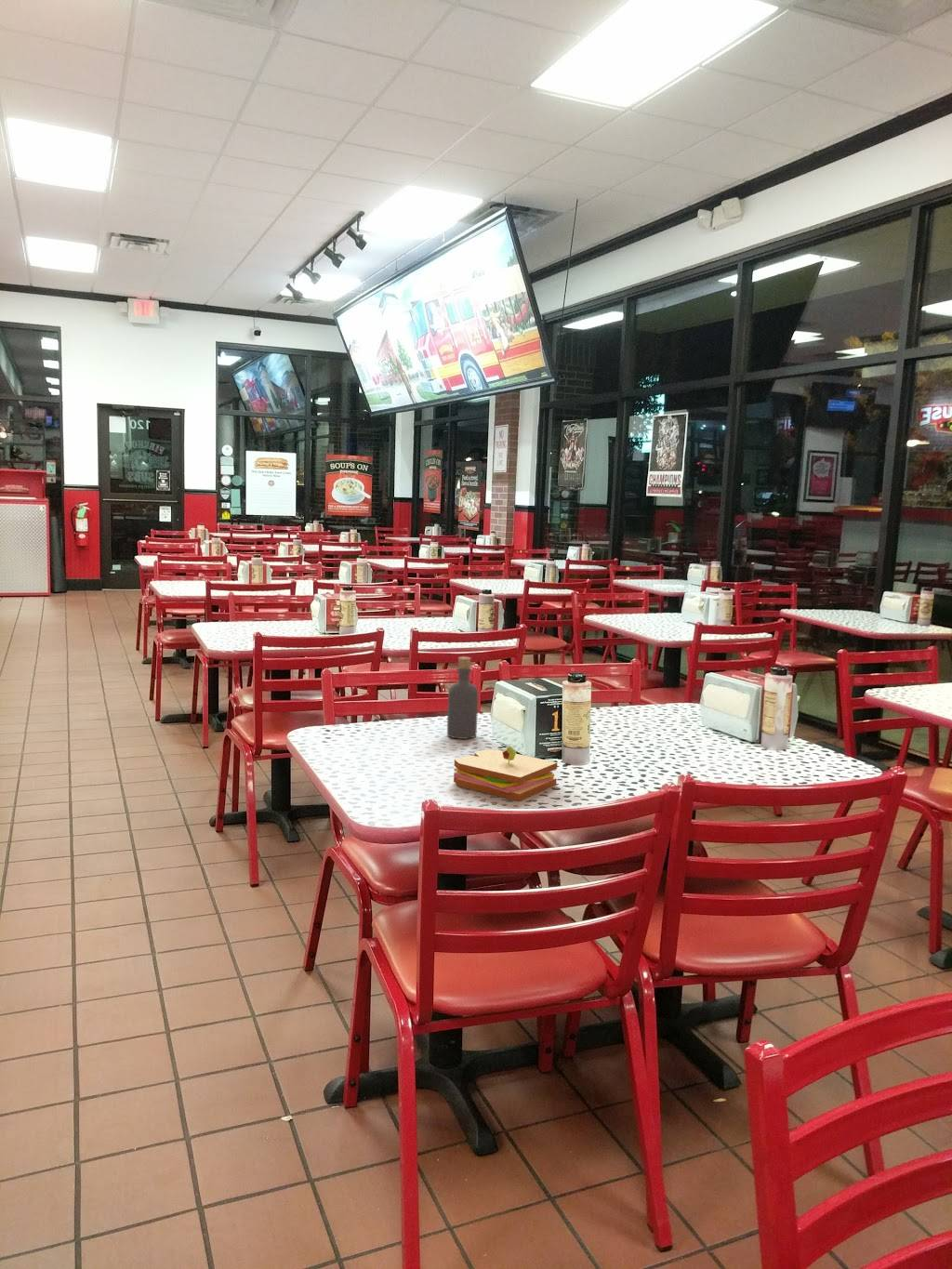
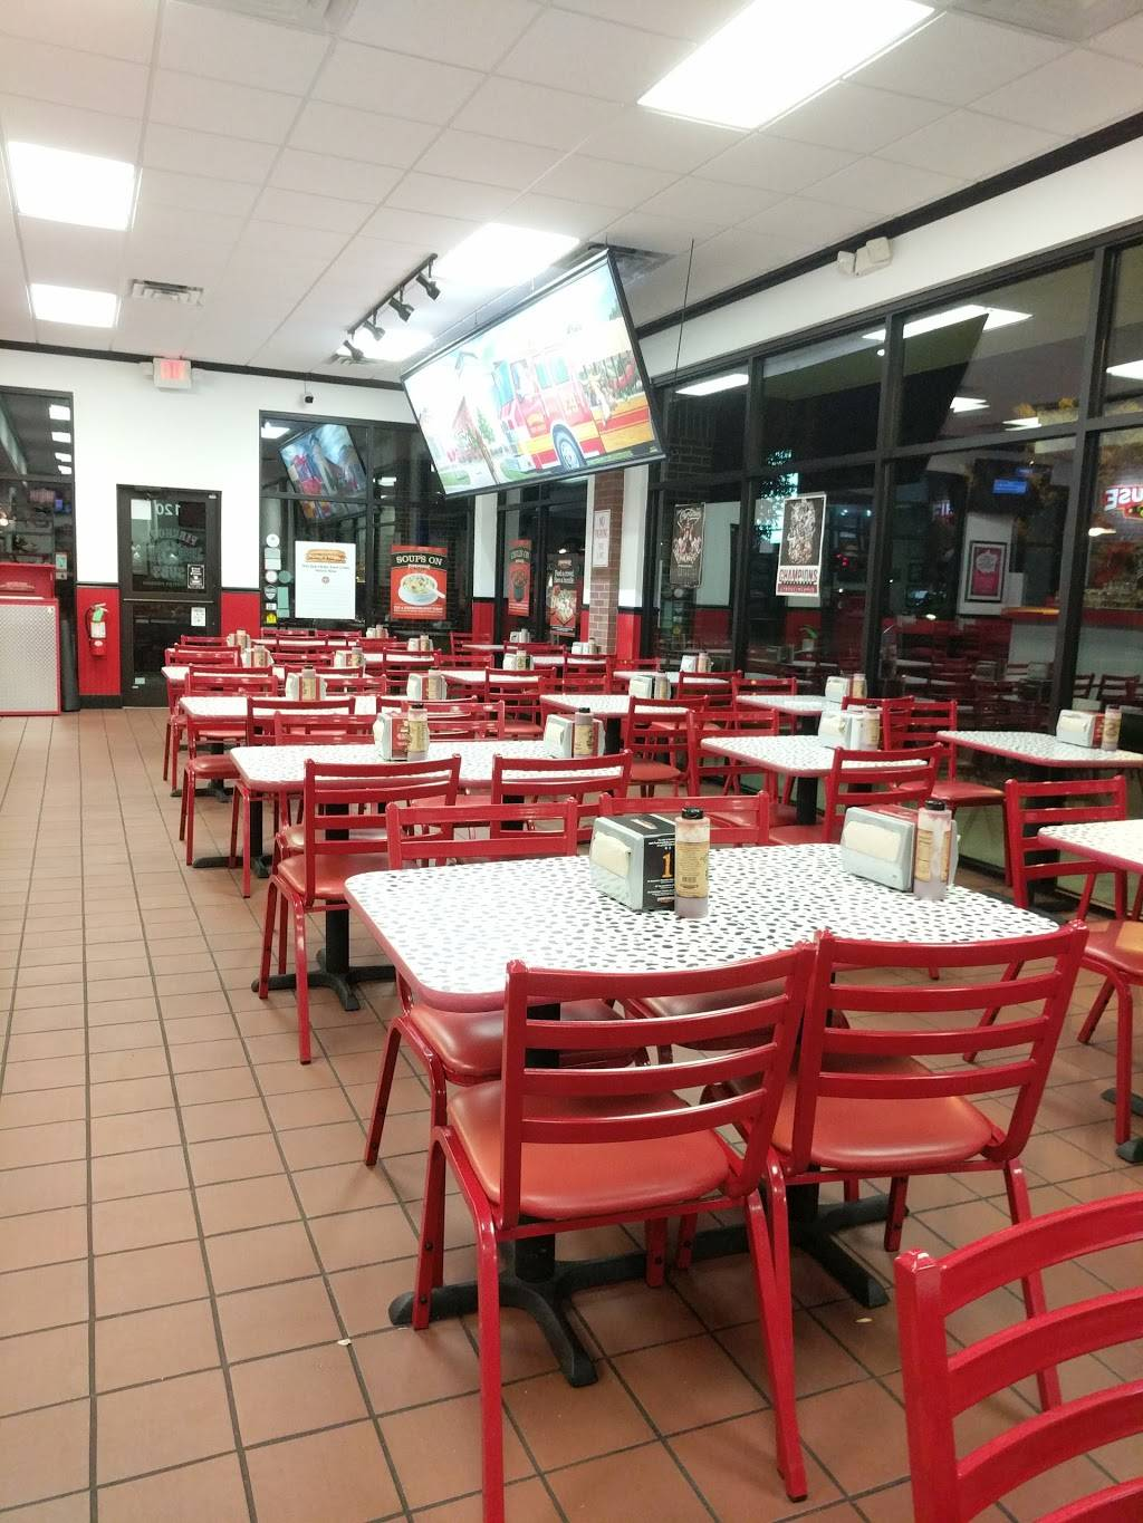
- bottle (463, 696)
- sandwich (504, 761)
